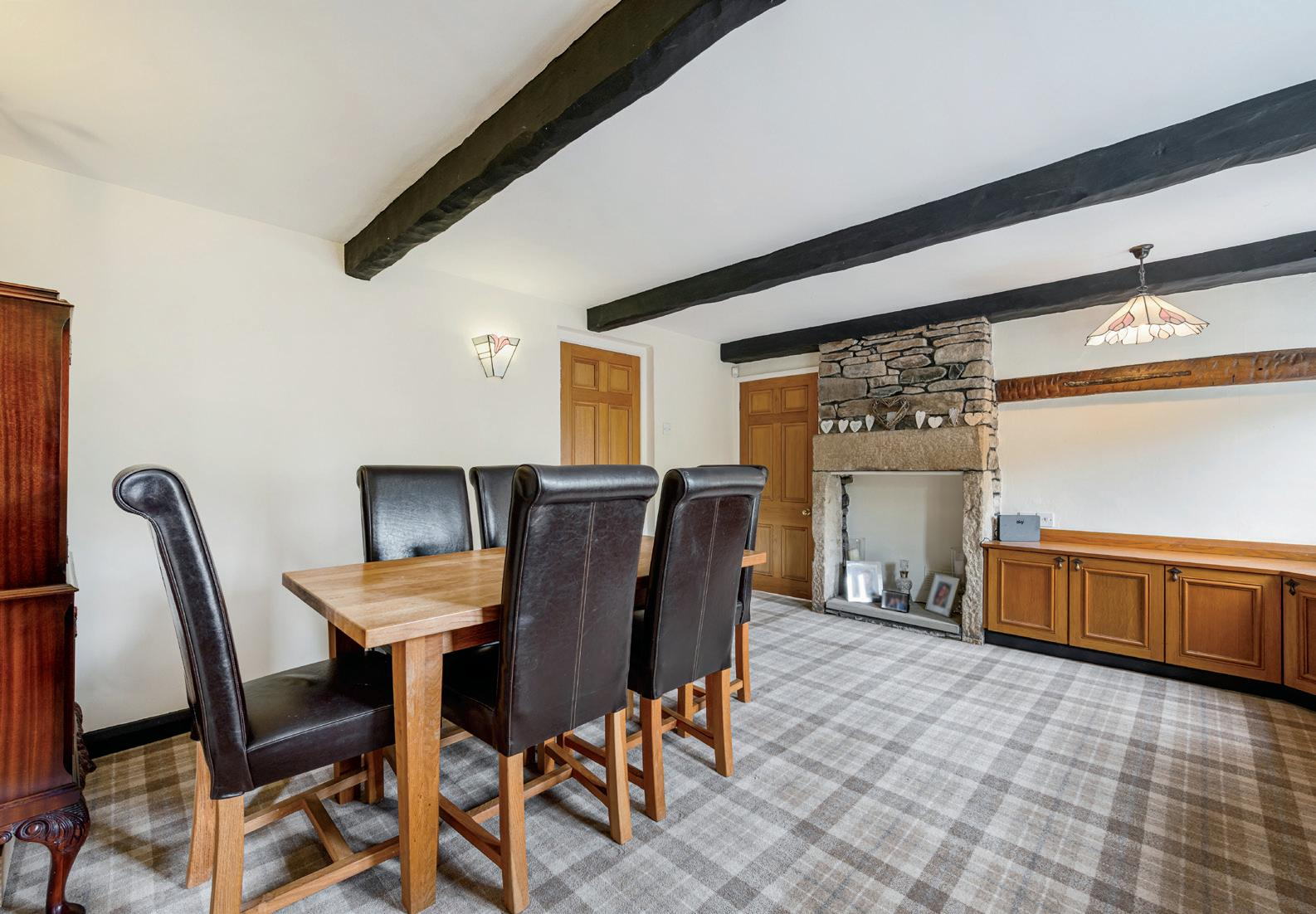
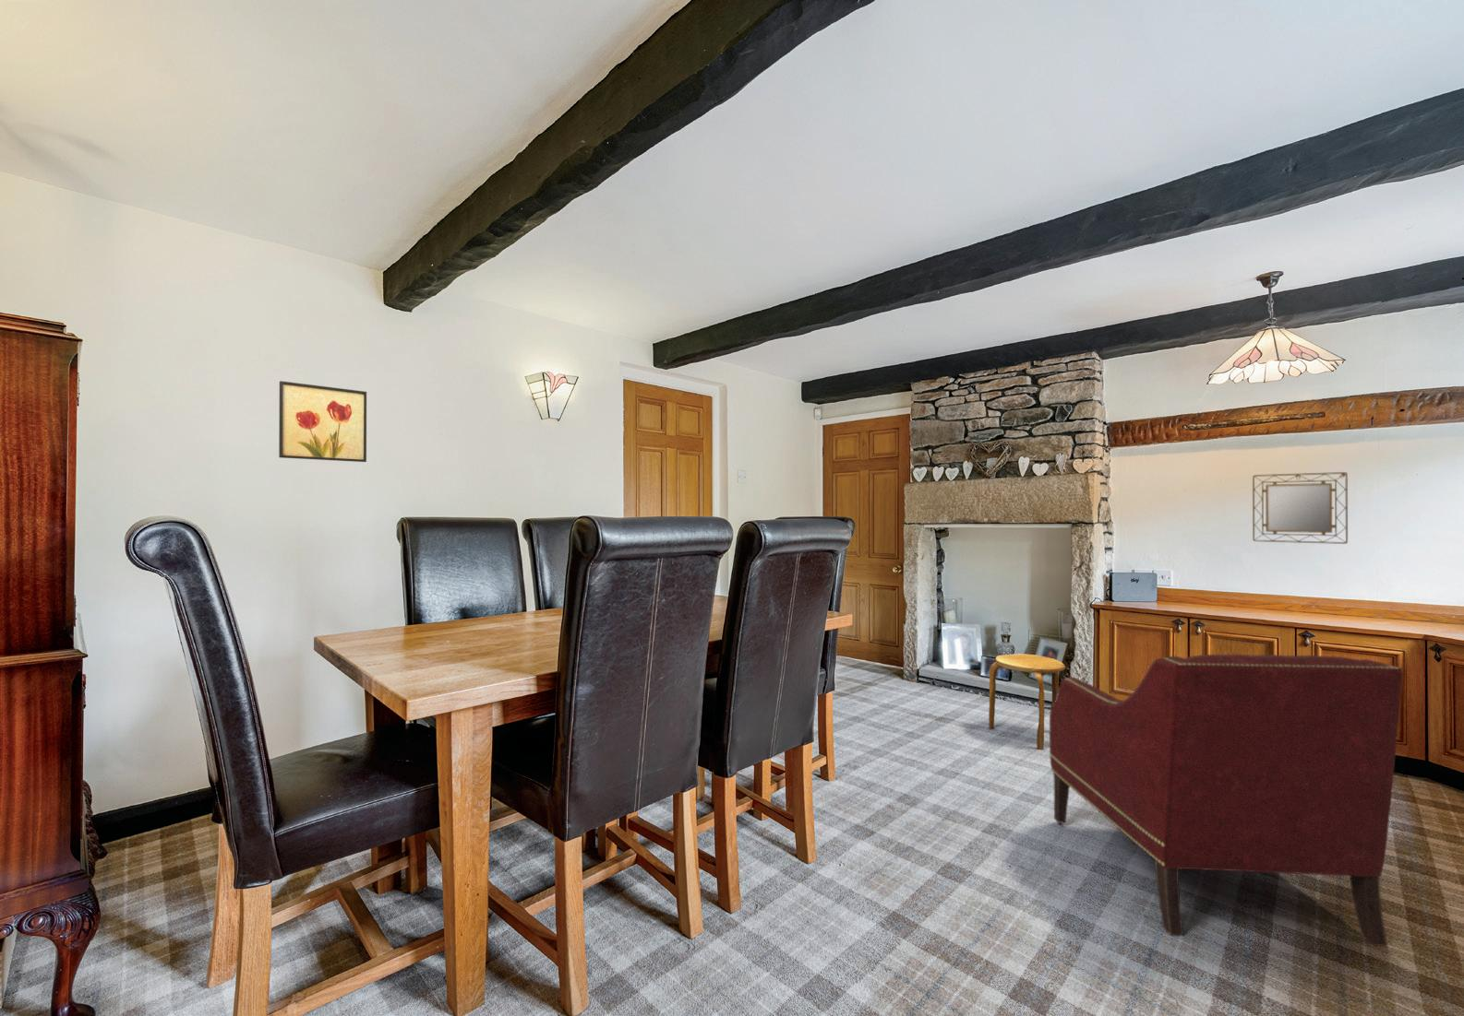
+ home mirror (1298, 508)
+ stool (1038, 697)
+ wall art (324, 424)
+ armchair (1197, 754)
